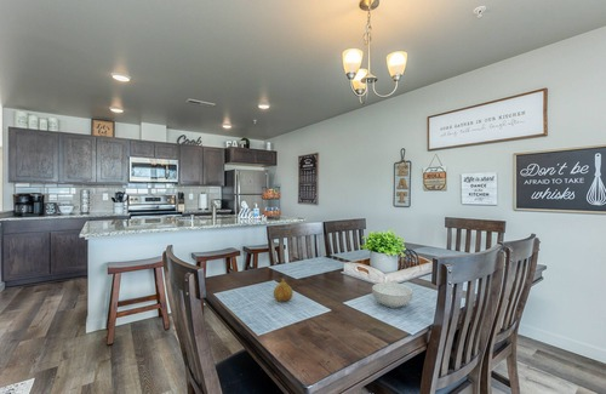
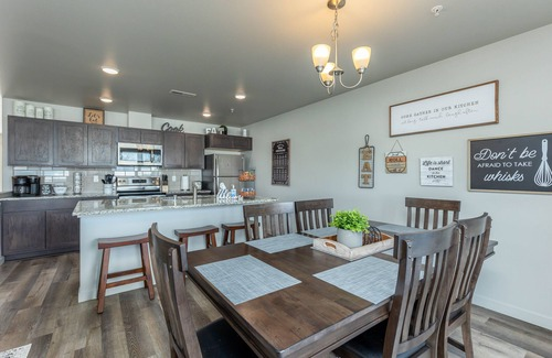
- cereal bowl (391, 296)
- fruit (282, 289)
